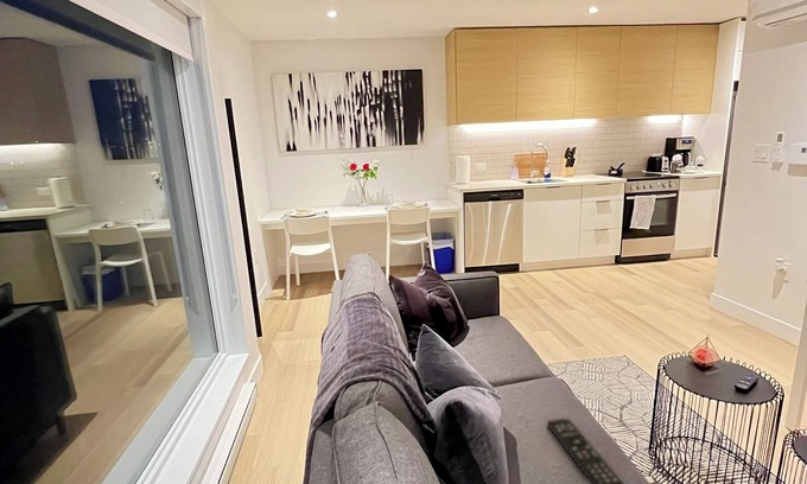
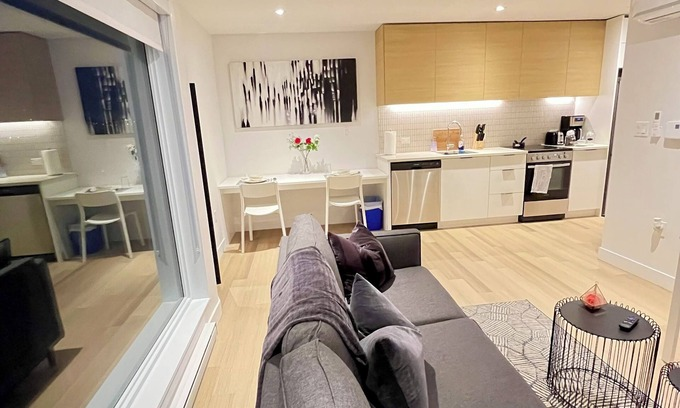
- remote control (582, 451)
